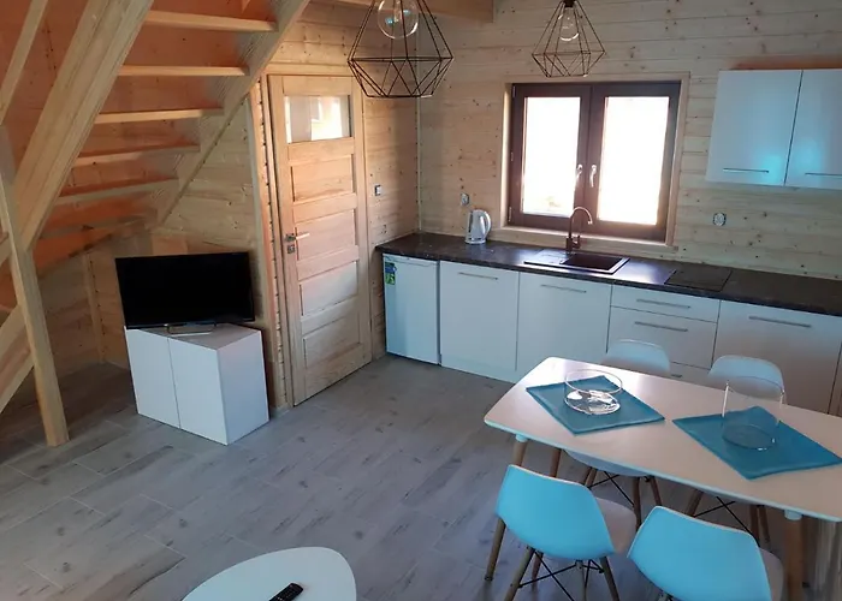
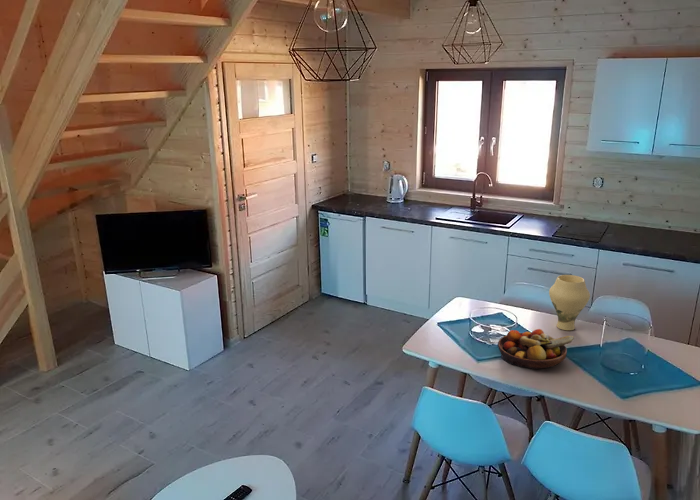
+ vase (568, 303)
+ fruit bowl (532, 343)
